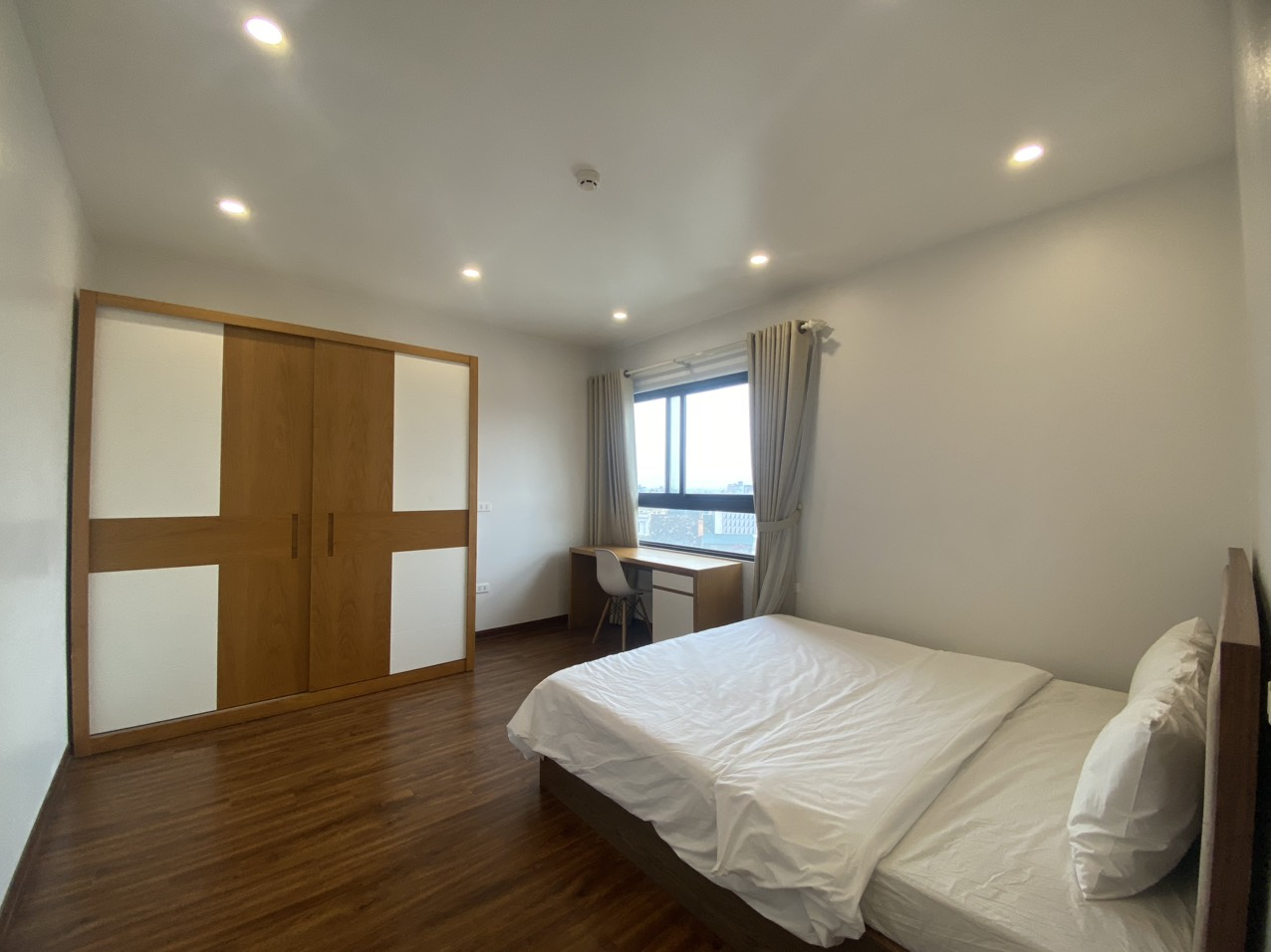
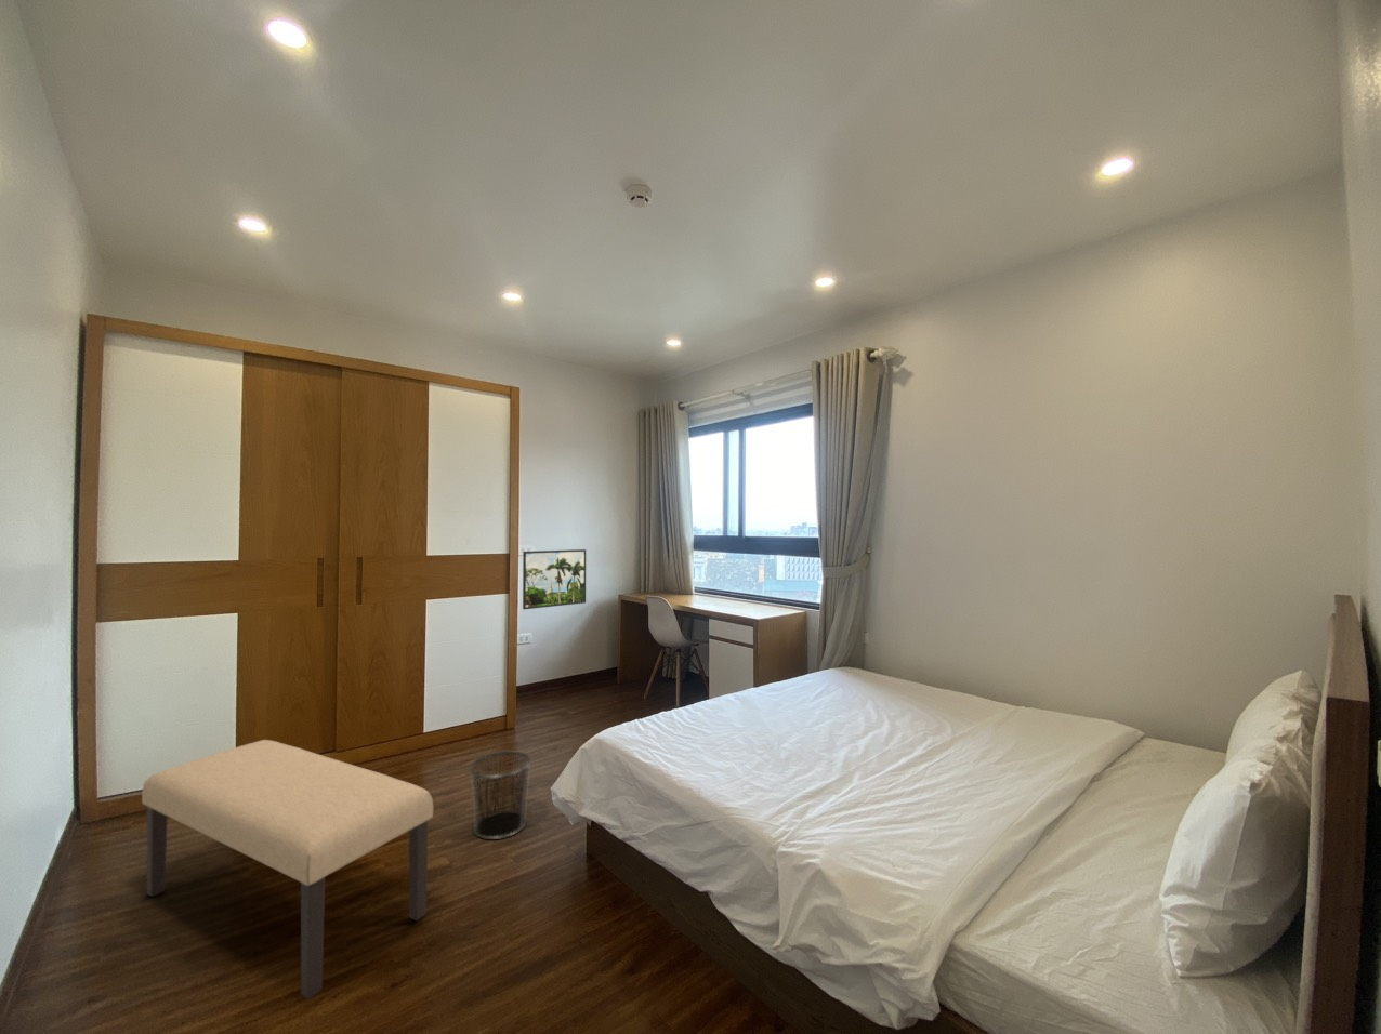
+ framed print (555, 578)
+ bench (284, 840)
+ waste bin (501, 794)
